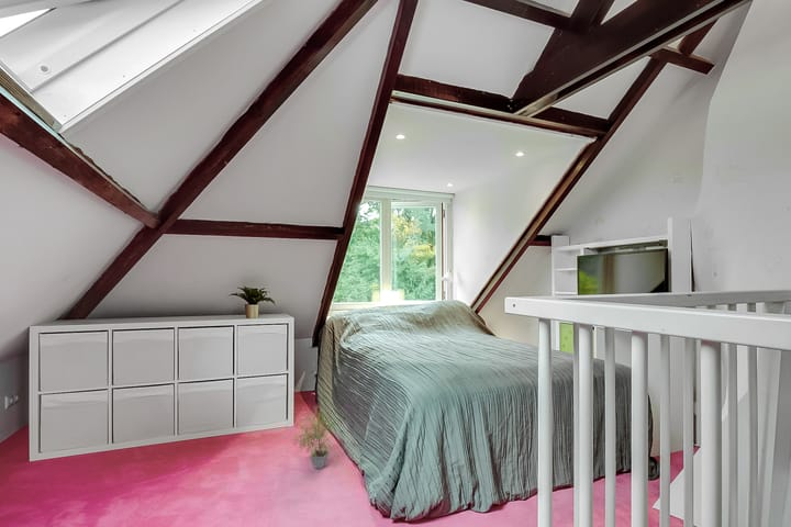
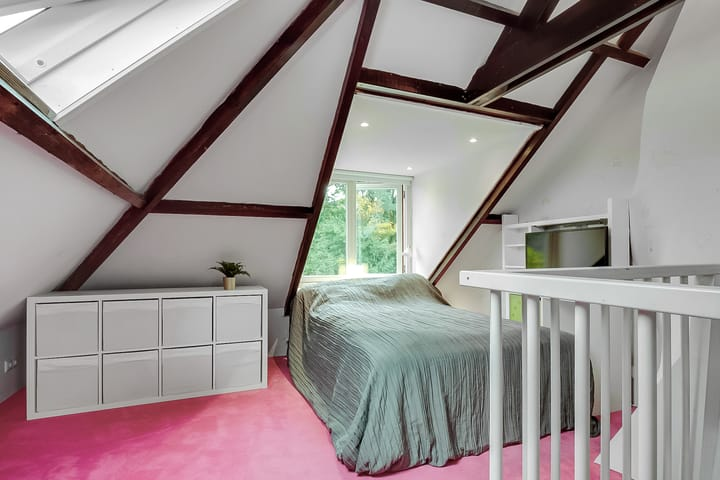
- potted plant (315, 438)
